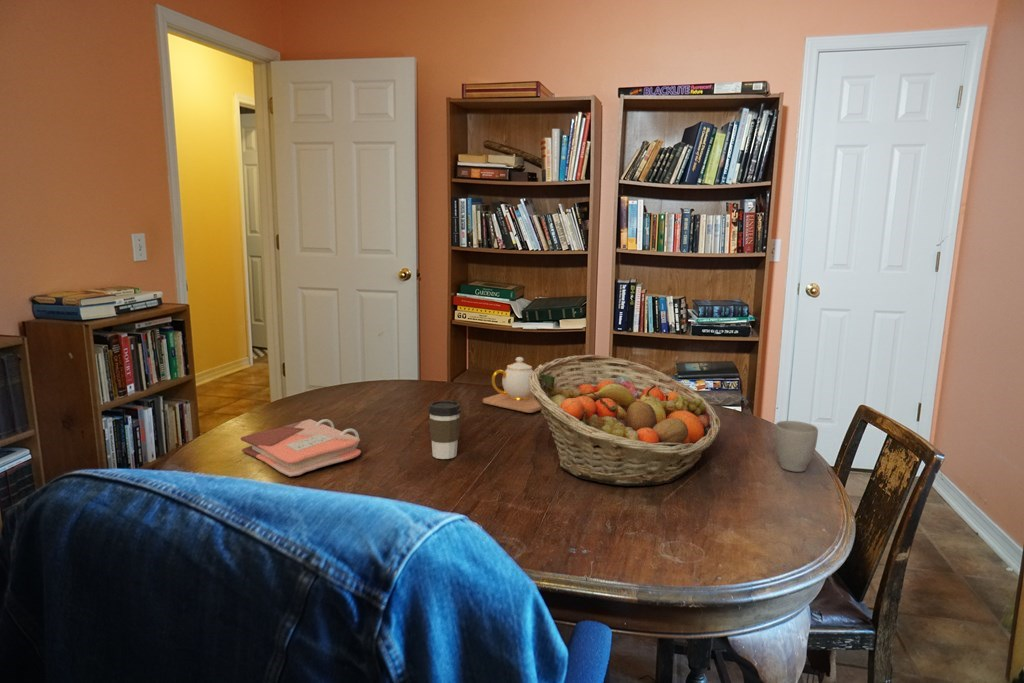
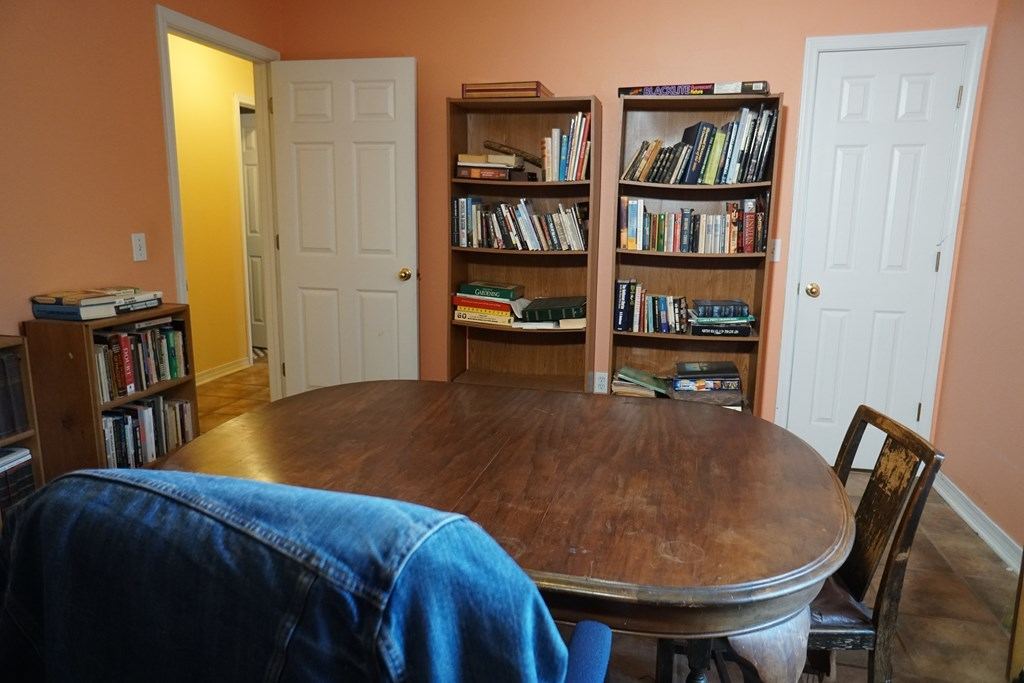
- mug (795, 445)
- phonebook (300, 443)
- teapot (523, 380)
- coffee cup (444, 429)
- fruit basket (624, 414)
